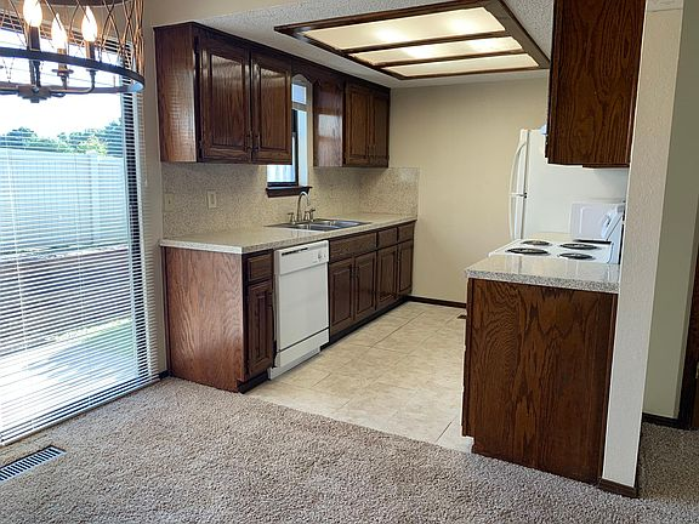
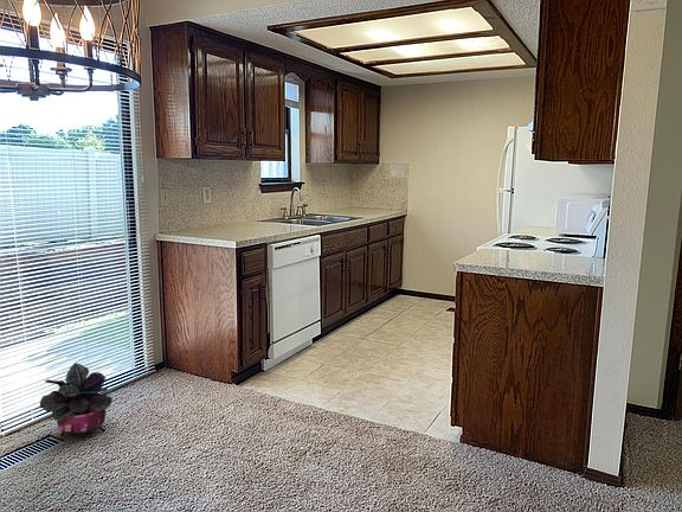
+ potted plant (79, 399)
